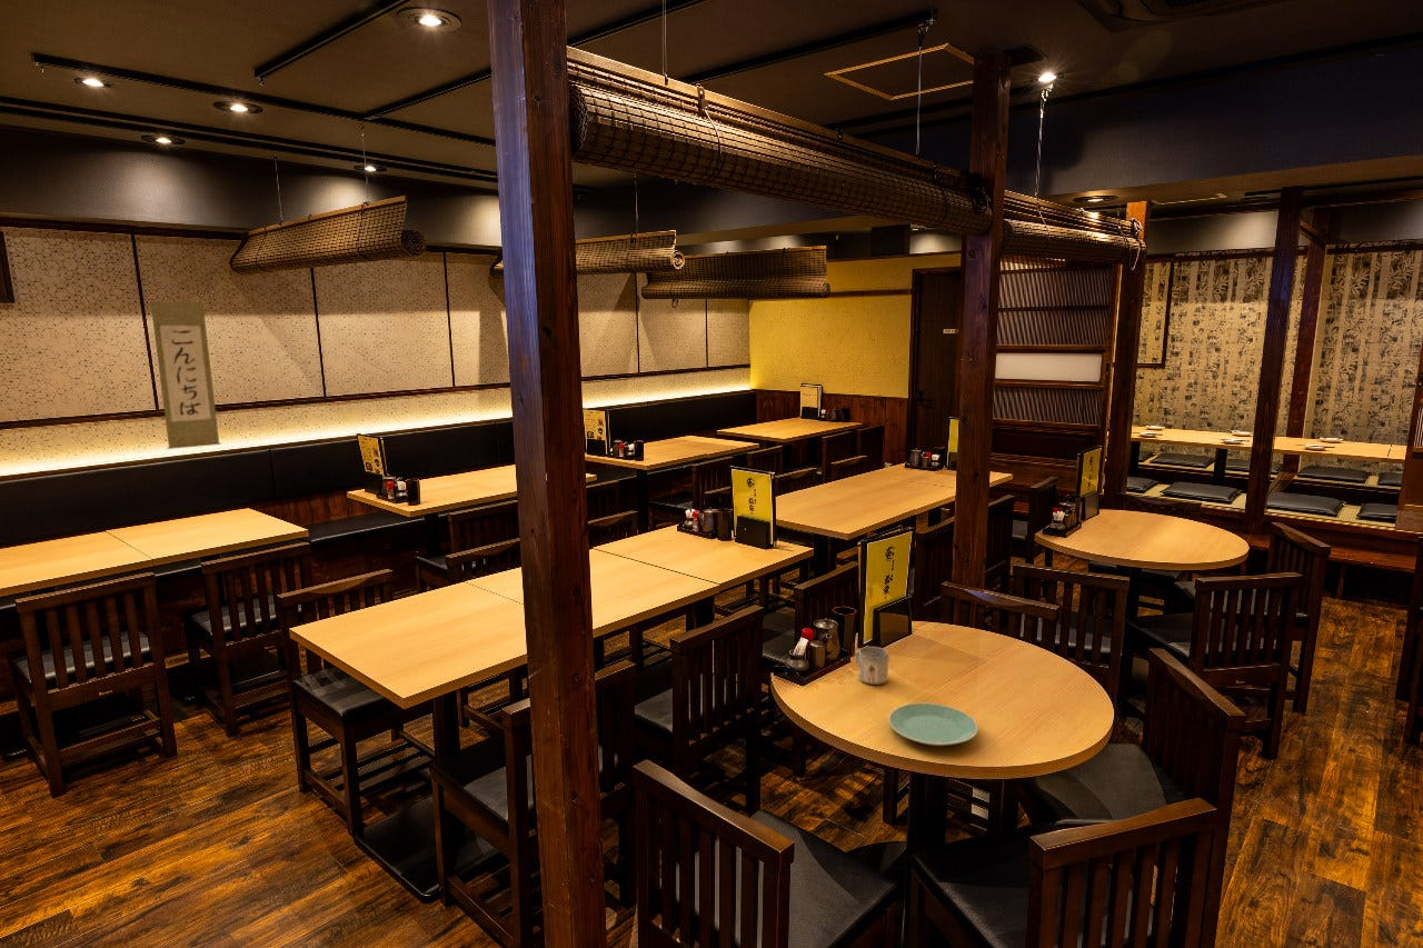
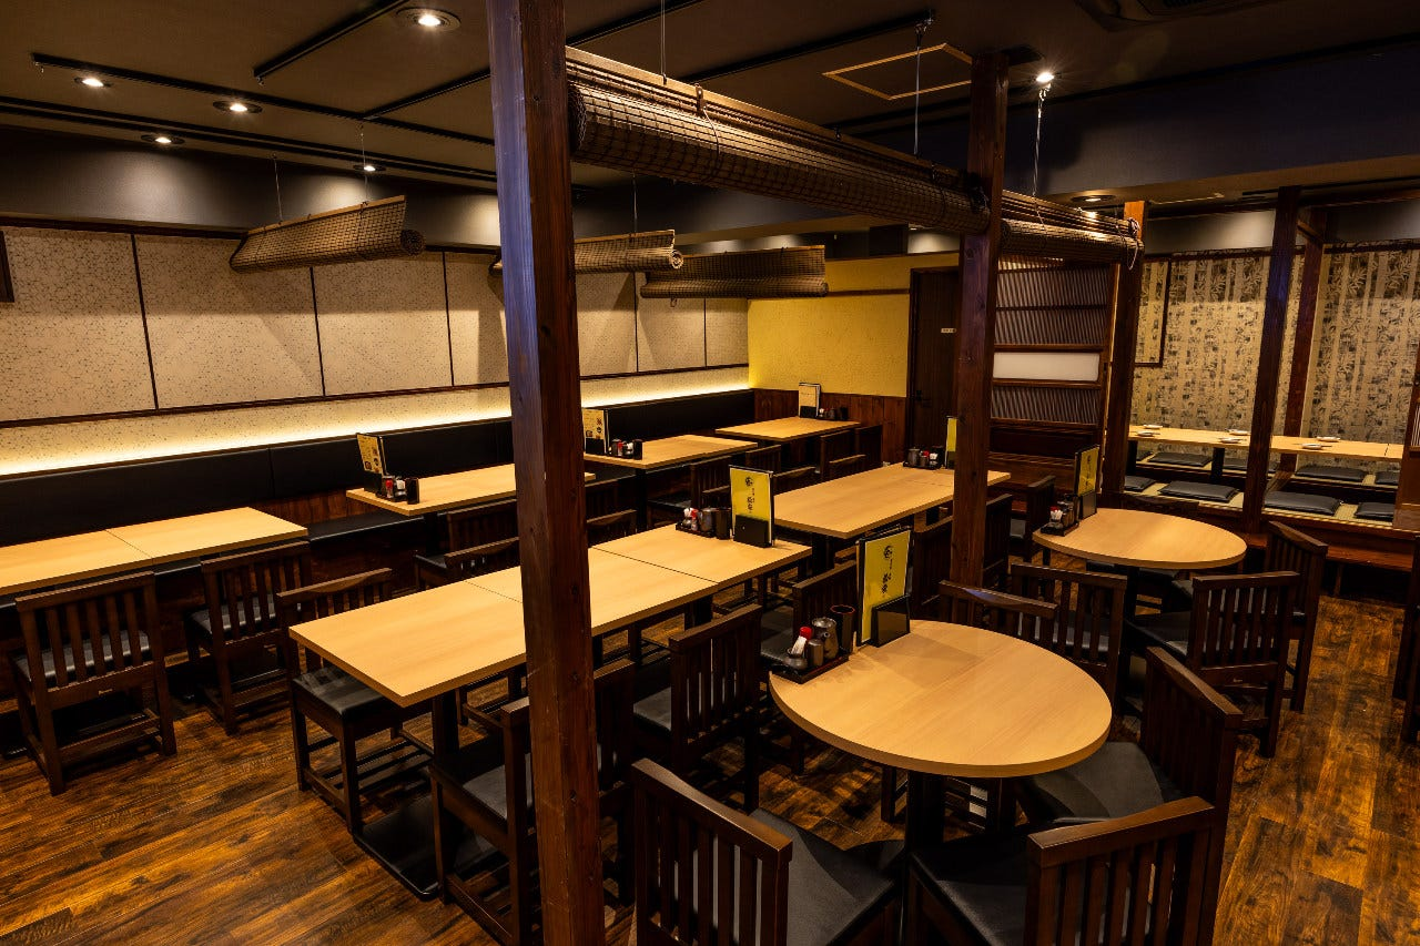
- wall scroll (186, 372)
- mug (868, 663)
- plate (932, 727)
